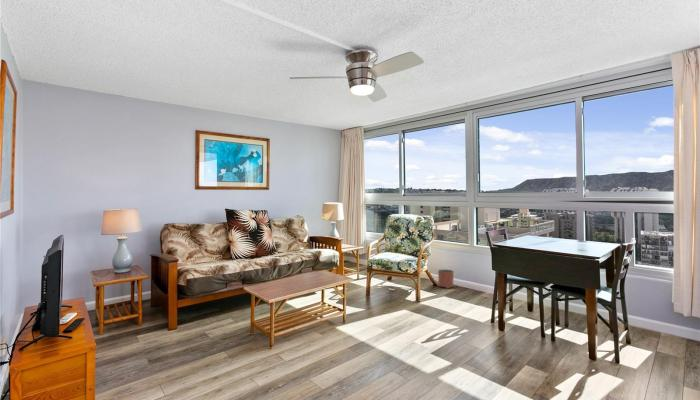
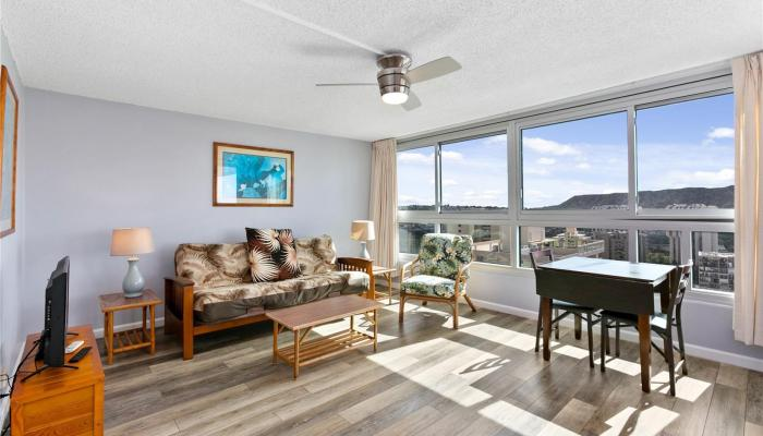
- planter (445, 278)
